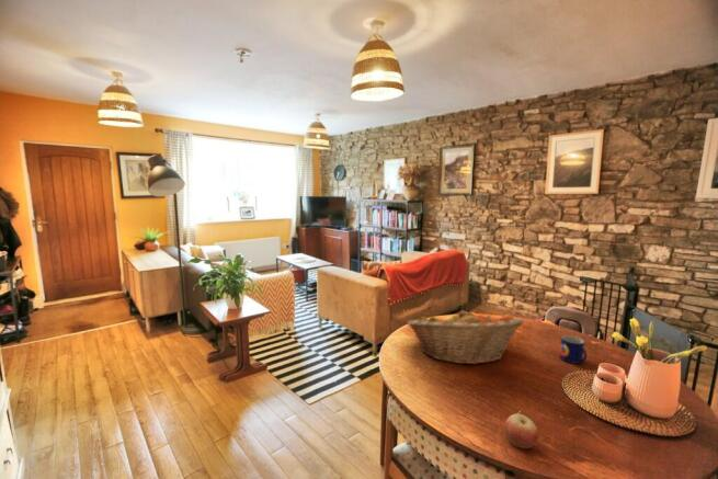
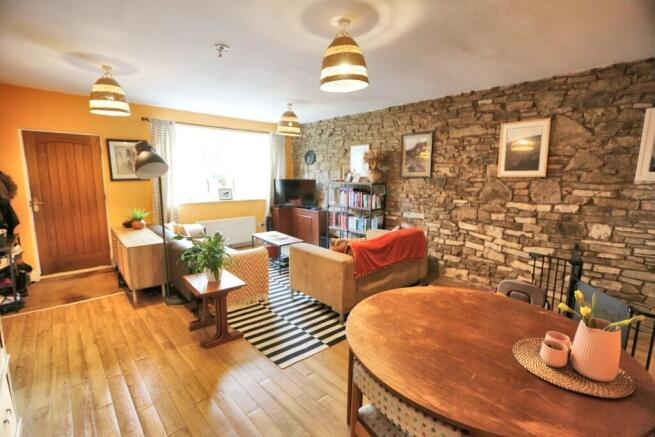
- fruit basket (463, 330)
- apple (521, 431)
- mug (574, 351)
